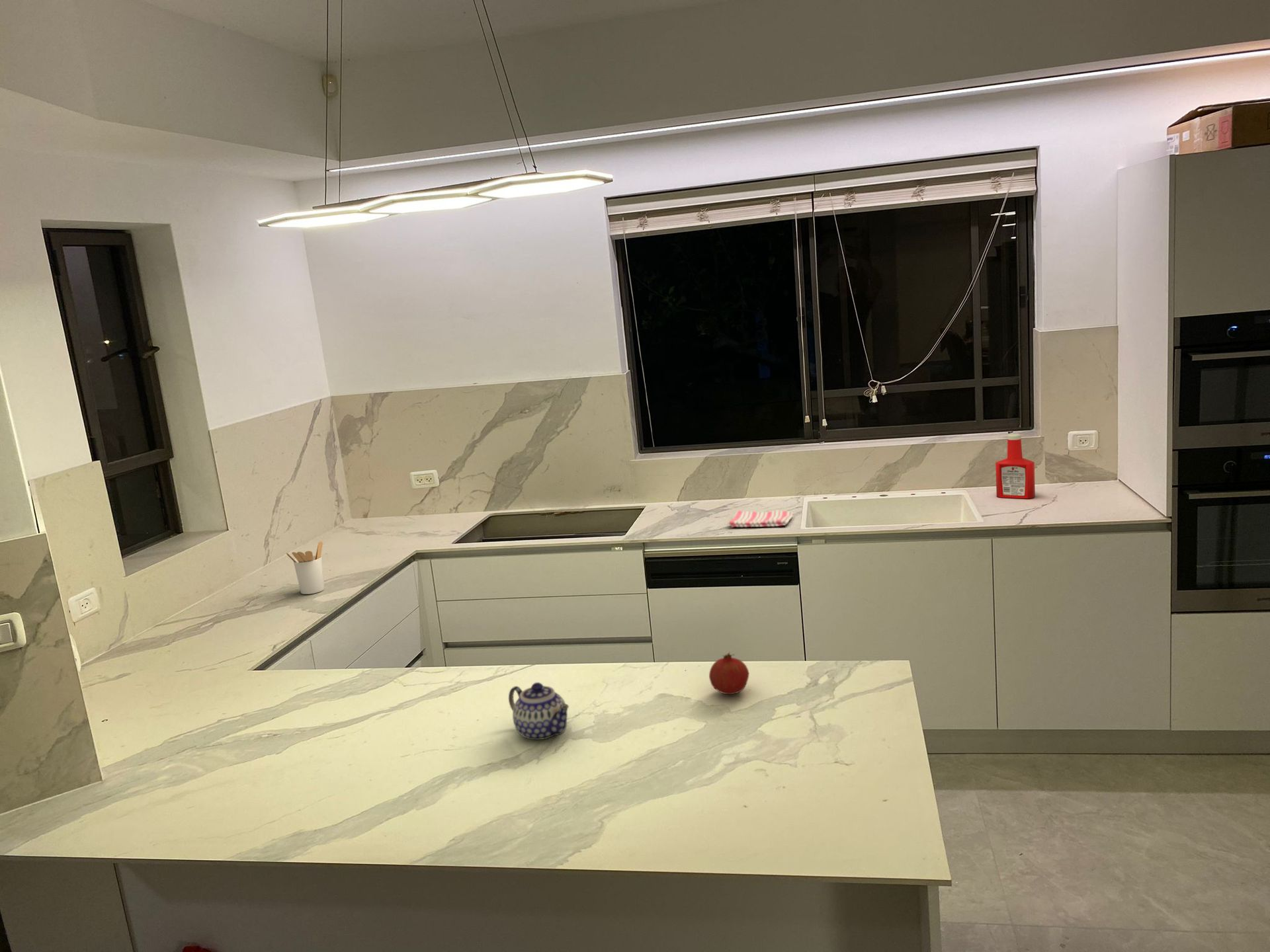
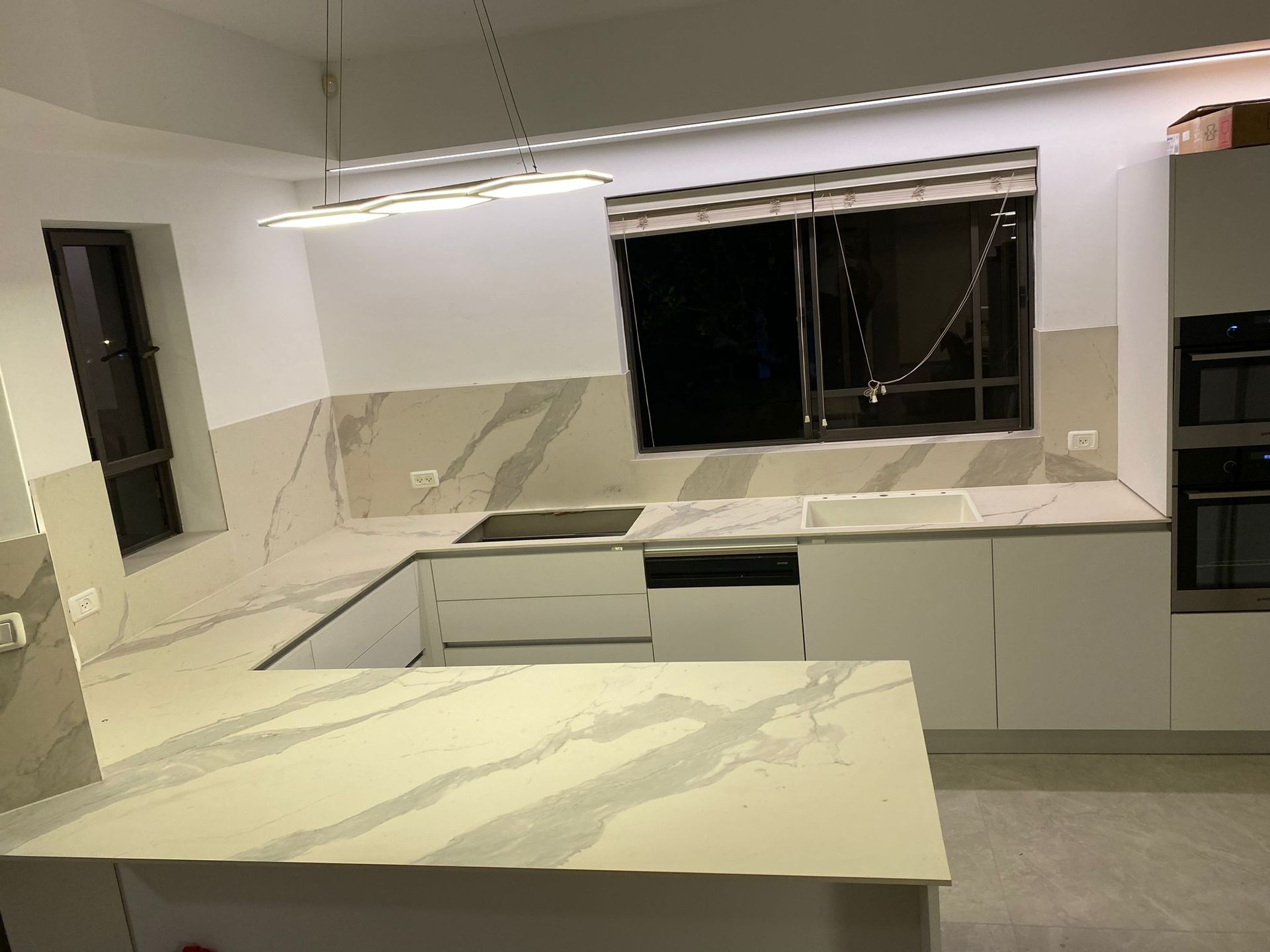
- utensil holder (308, 569)
- teapot (538, 707)
- soap bottle (1015, 465)
- dish towel (761, 518)
- fruit (728, 672)
